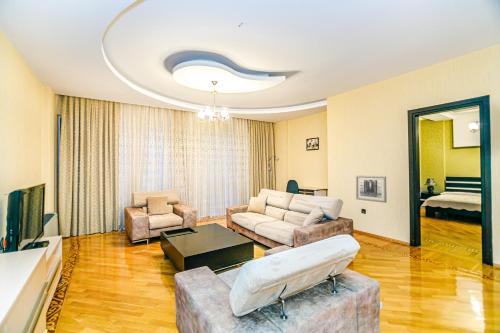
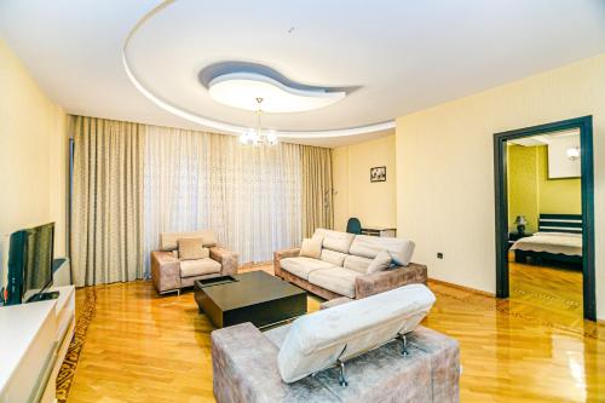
- wall art (370, 188)
